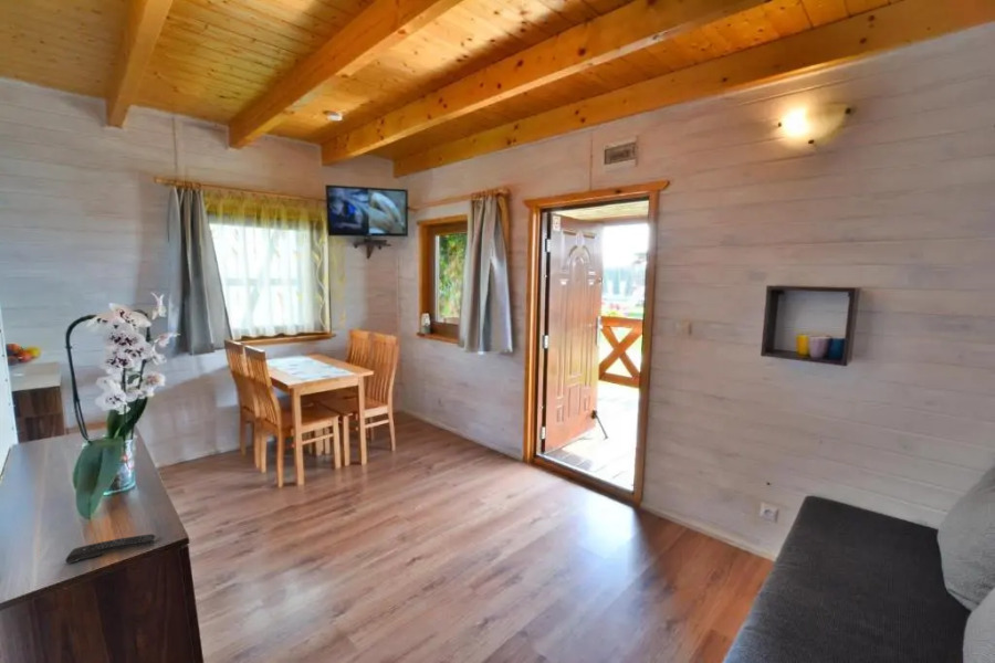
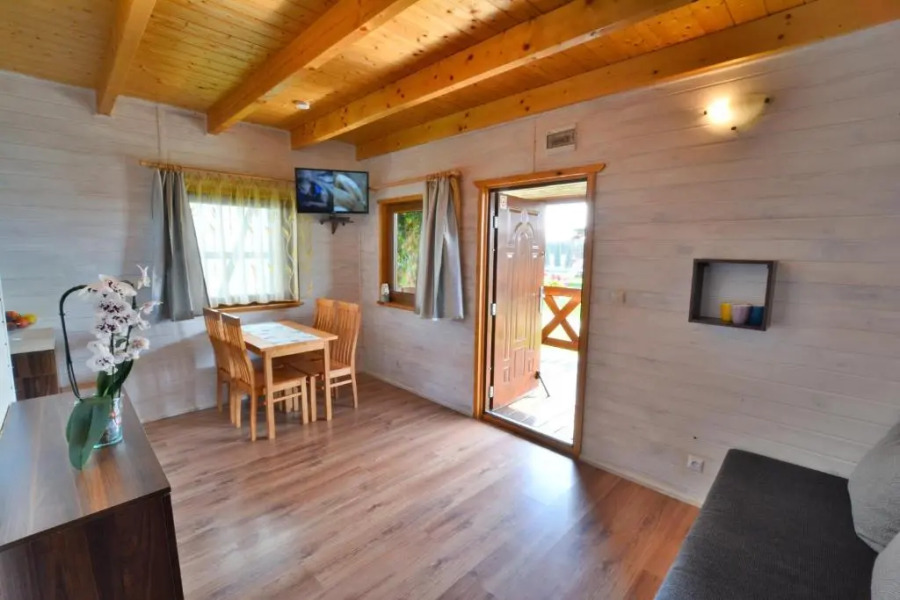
- remote control (115, 546)
